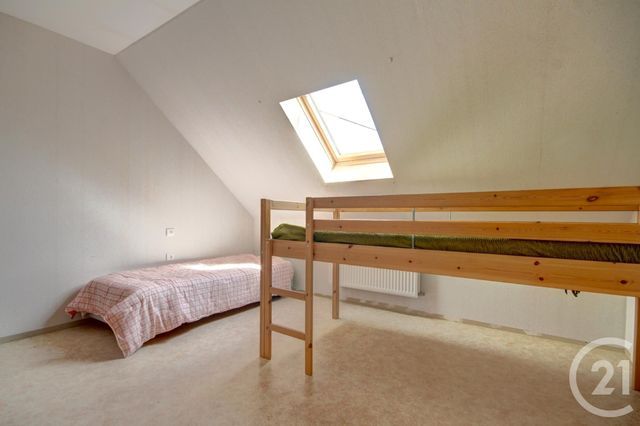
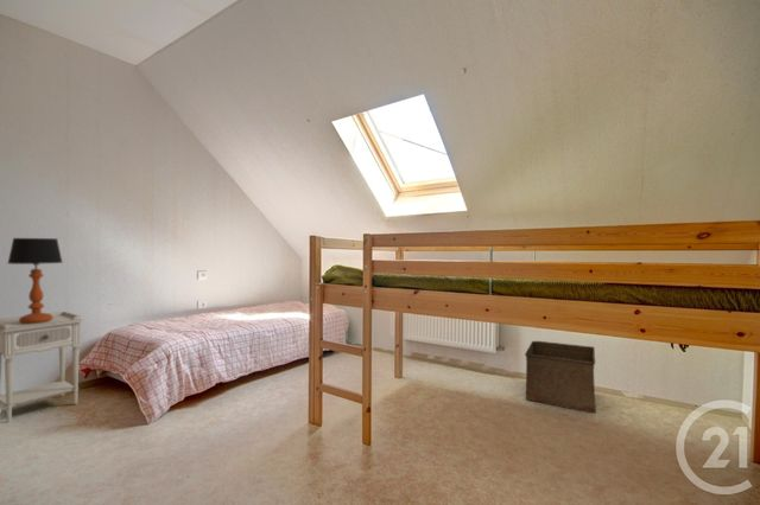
+ storage bin (560, 372)
+ nightstand (38, 351)
+ table lamp (36, 280)
